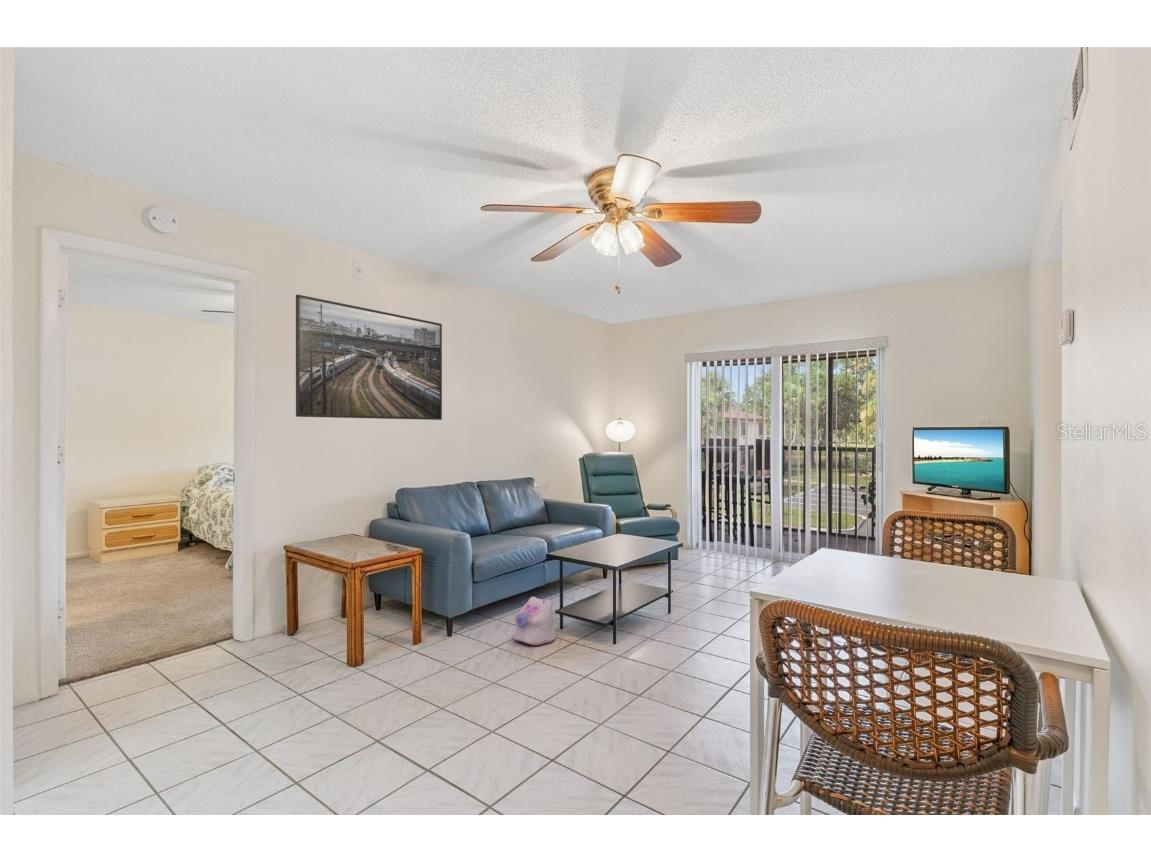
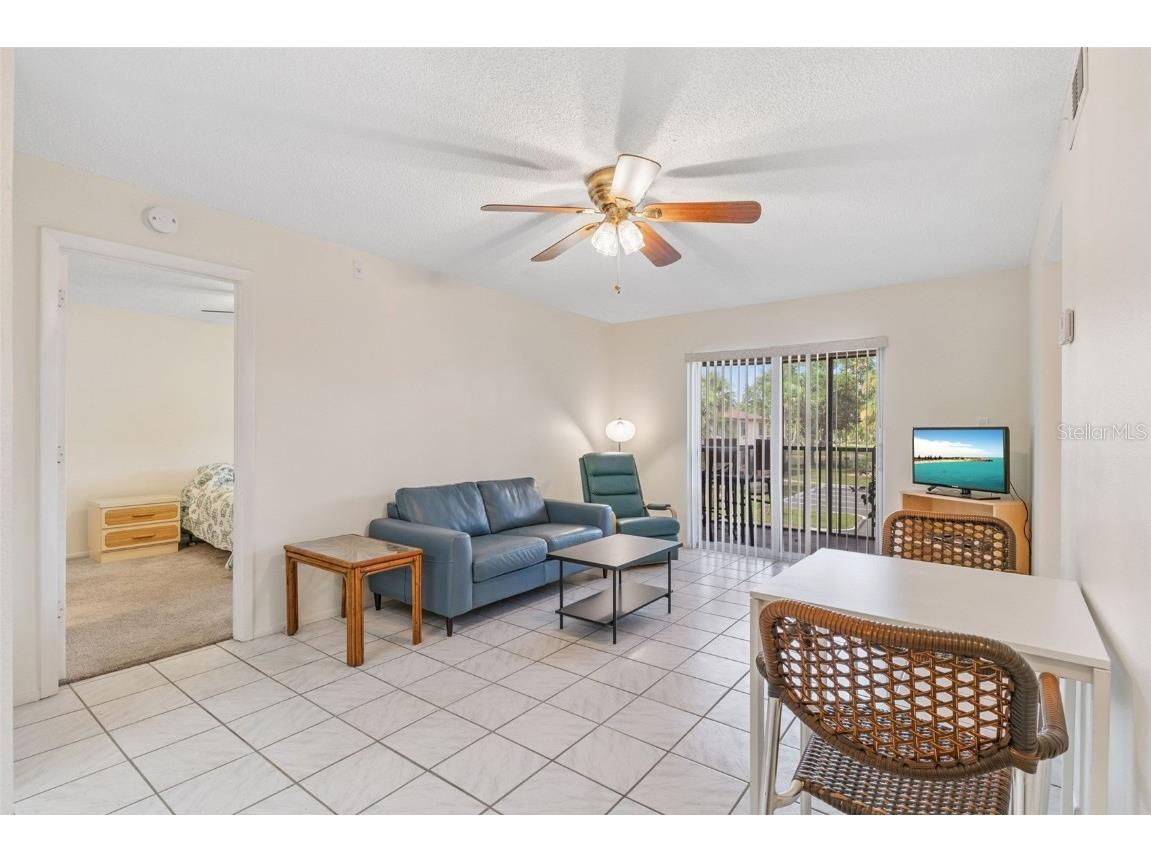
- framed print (377, 364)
- plush toy (534, 619)
